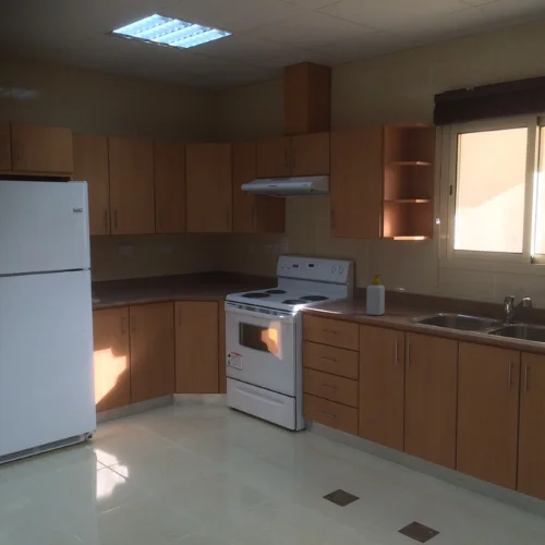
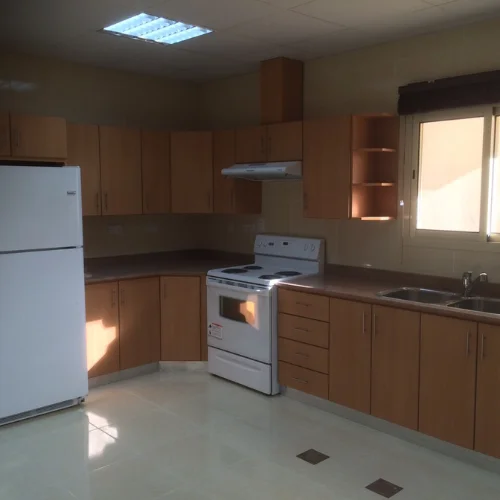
- soap bottle (375, 293)
